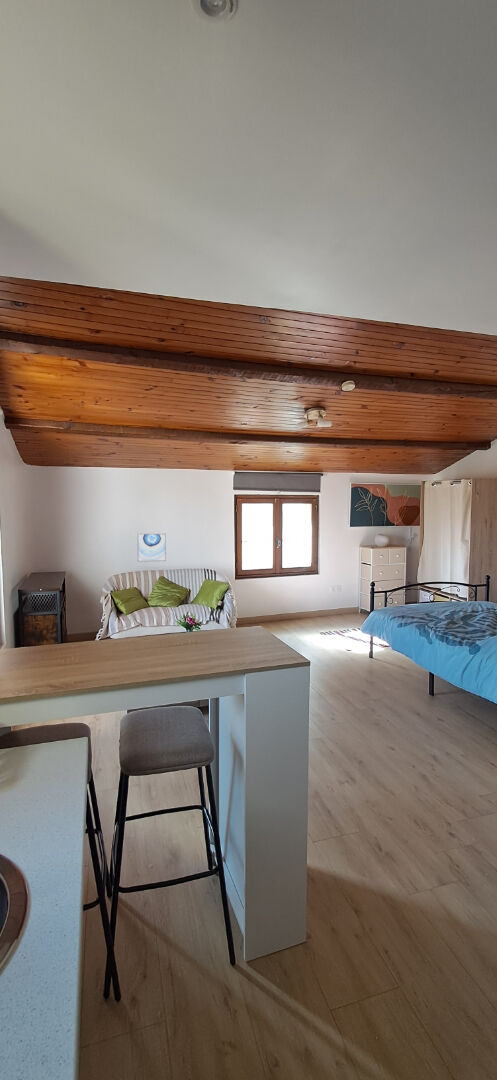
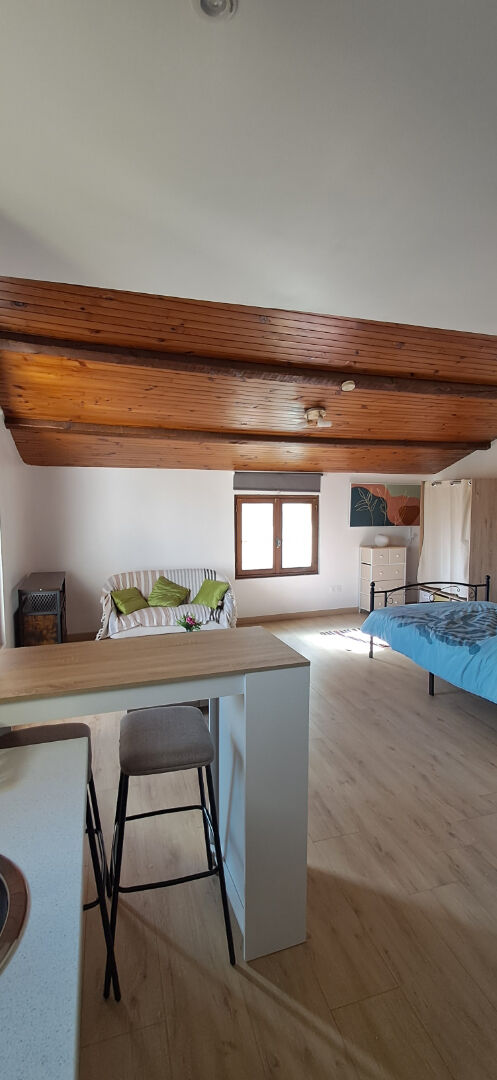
- wall art (151, 547)
